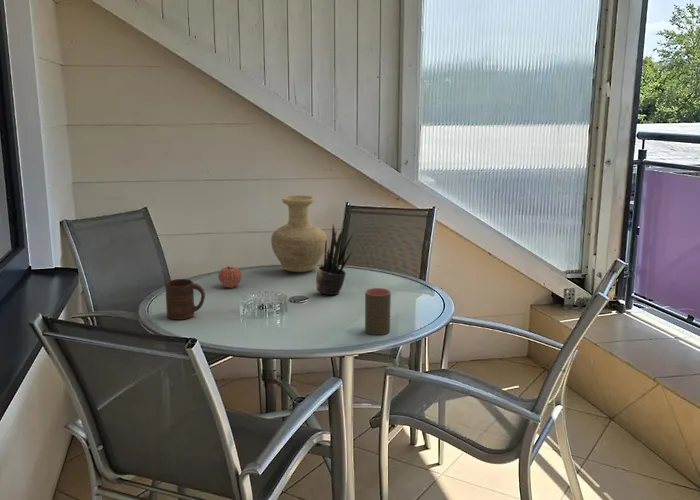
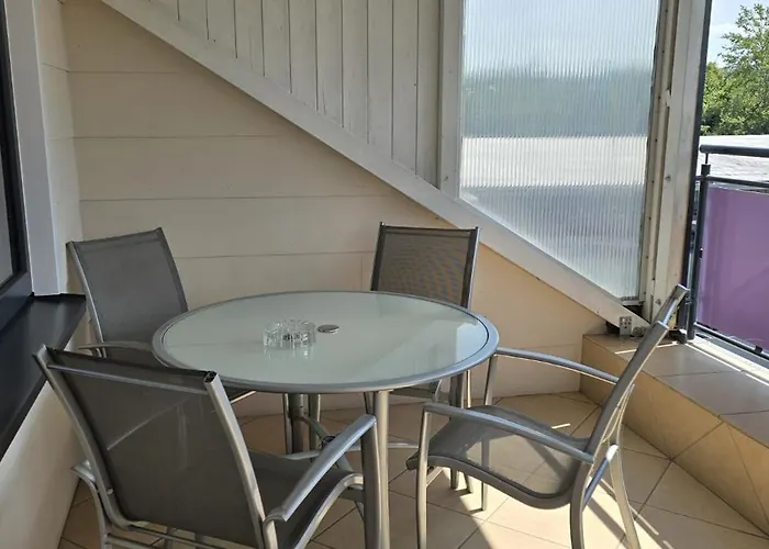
- vase (298, 234)
- potted plant (334, 259)
- apple (230, 276)
- cup (184, 298)
- cup (377, 311)
